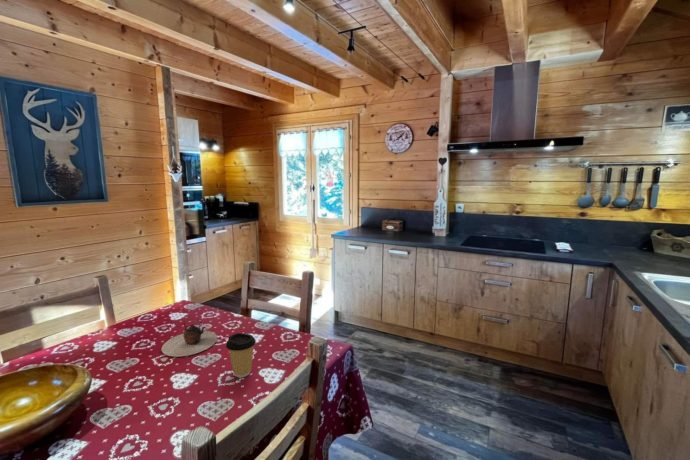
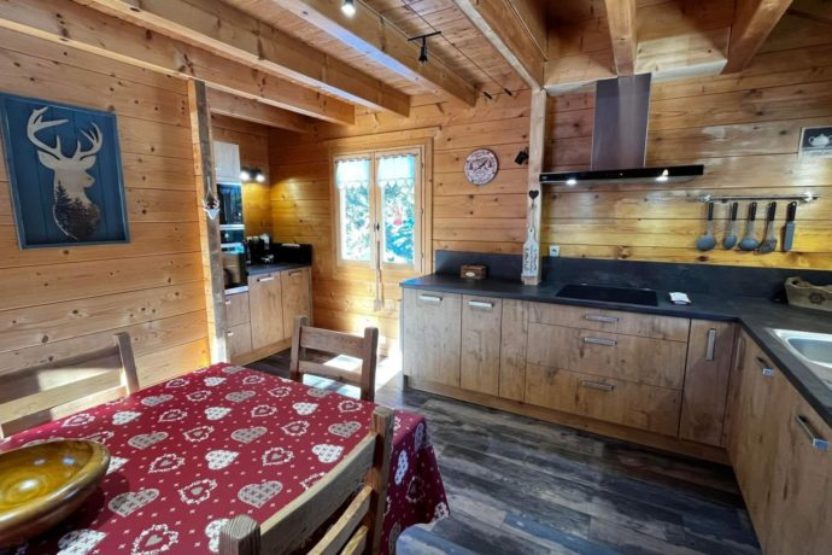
- coffee cup (241, 355)
- teapot (189, 331)
